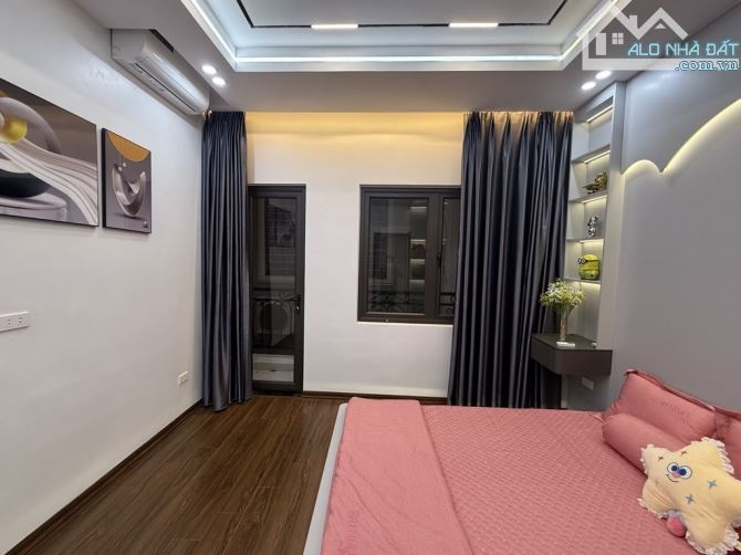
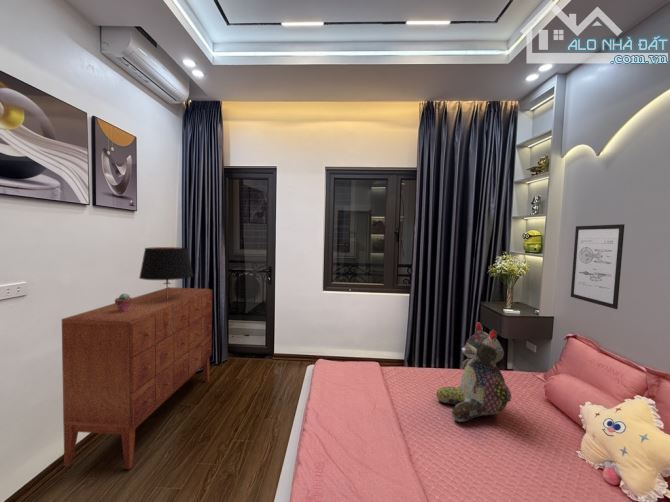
+ potted succulent (123, 301)
+ table lamp (167, 273)
+ wall art (594, 264)
+ stuffed bear (472, 368)
+ dresser (156, 358)
